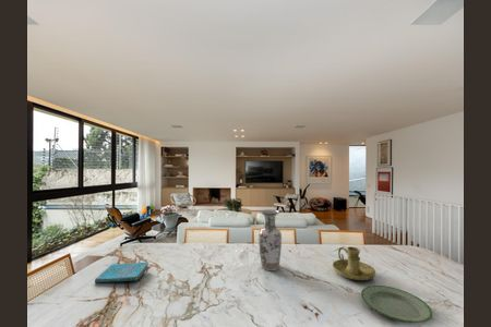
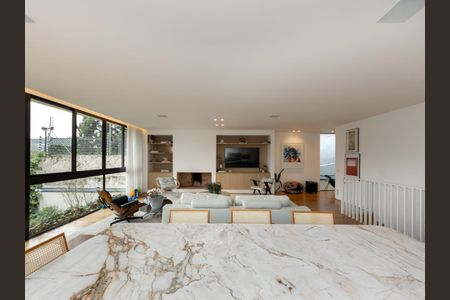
- plate (394, 304)
- cover (123, 271)
- vase (270, 239)
- candle holder (350, 259)
